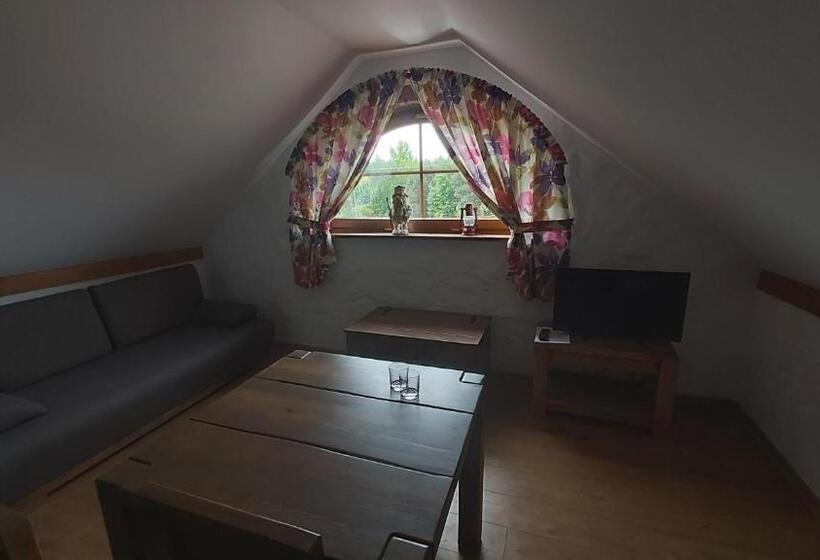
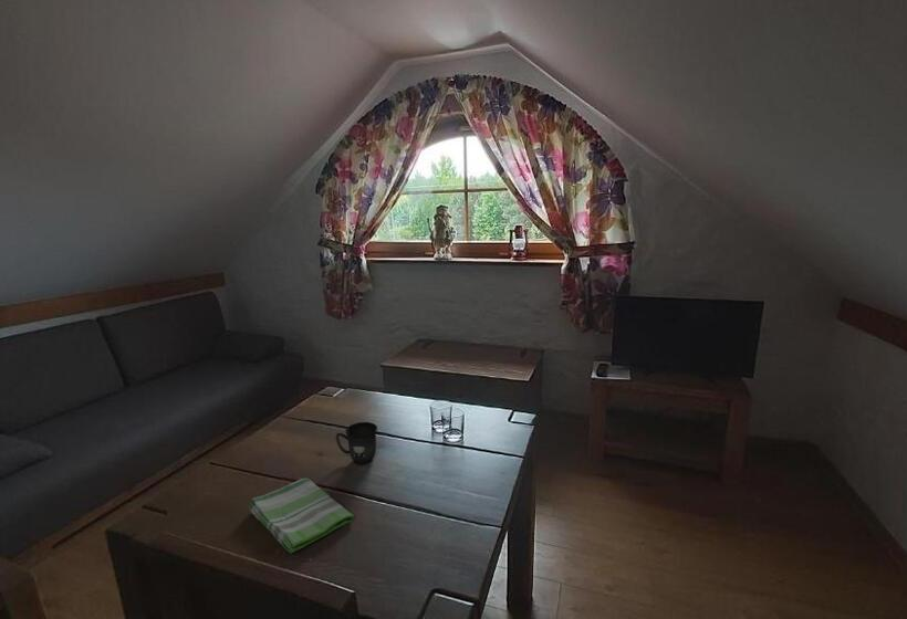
+ mug (356, 443)
+ dish towel (300, 510)
